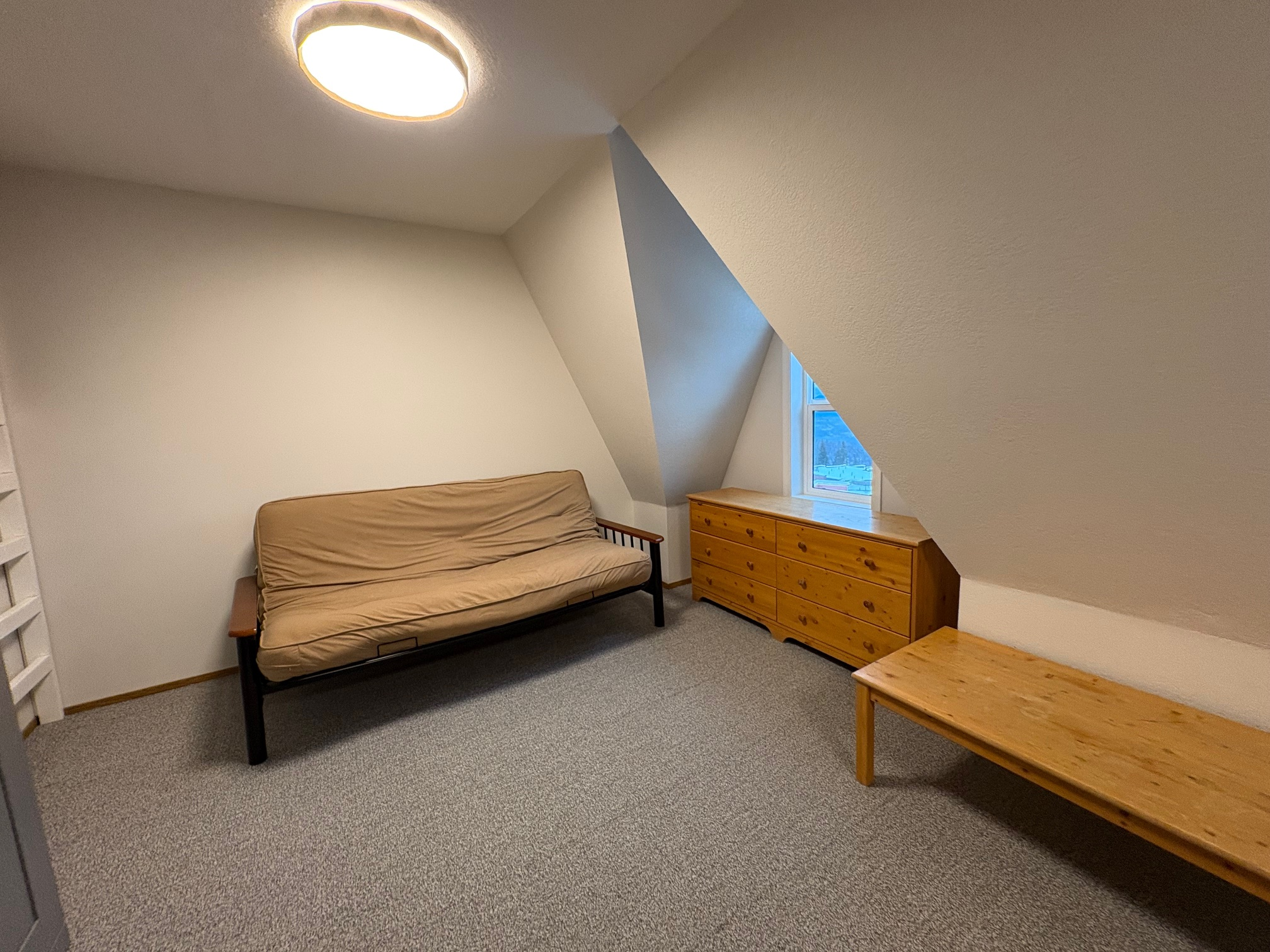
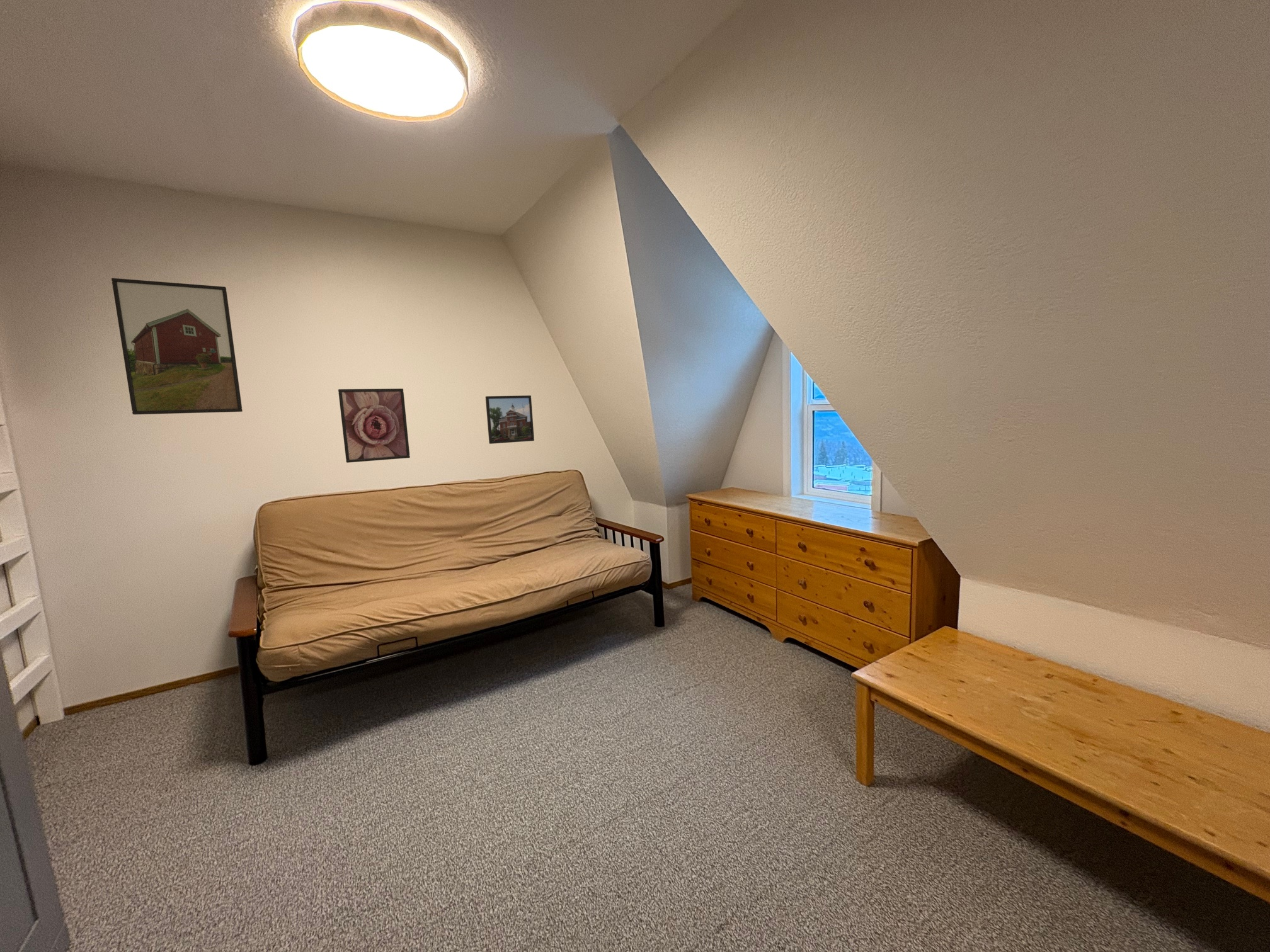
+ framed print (181, 349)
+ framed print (510, 419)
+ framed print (375, 424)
